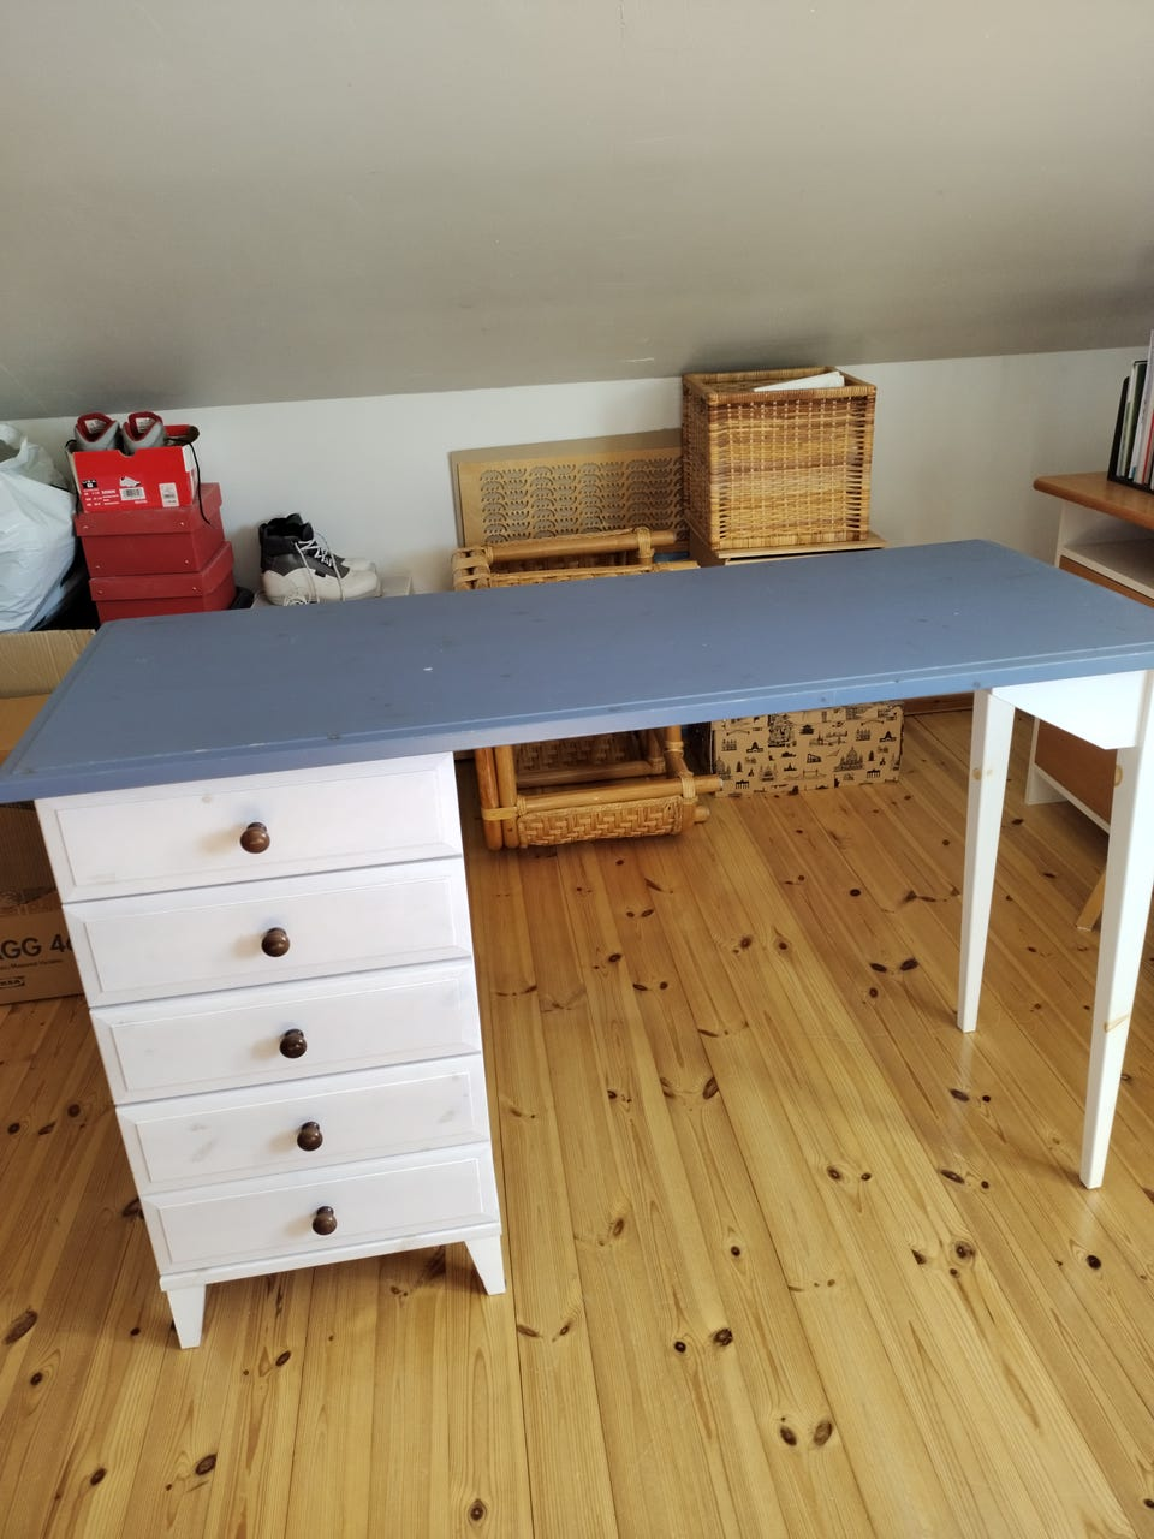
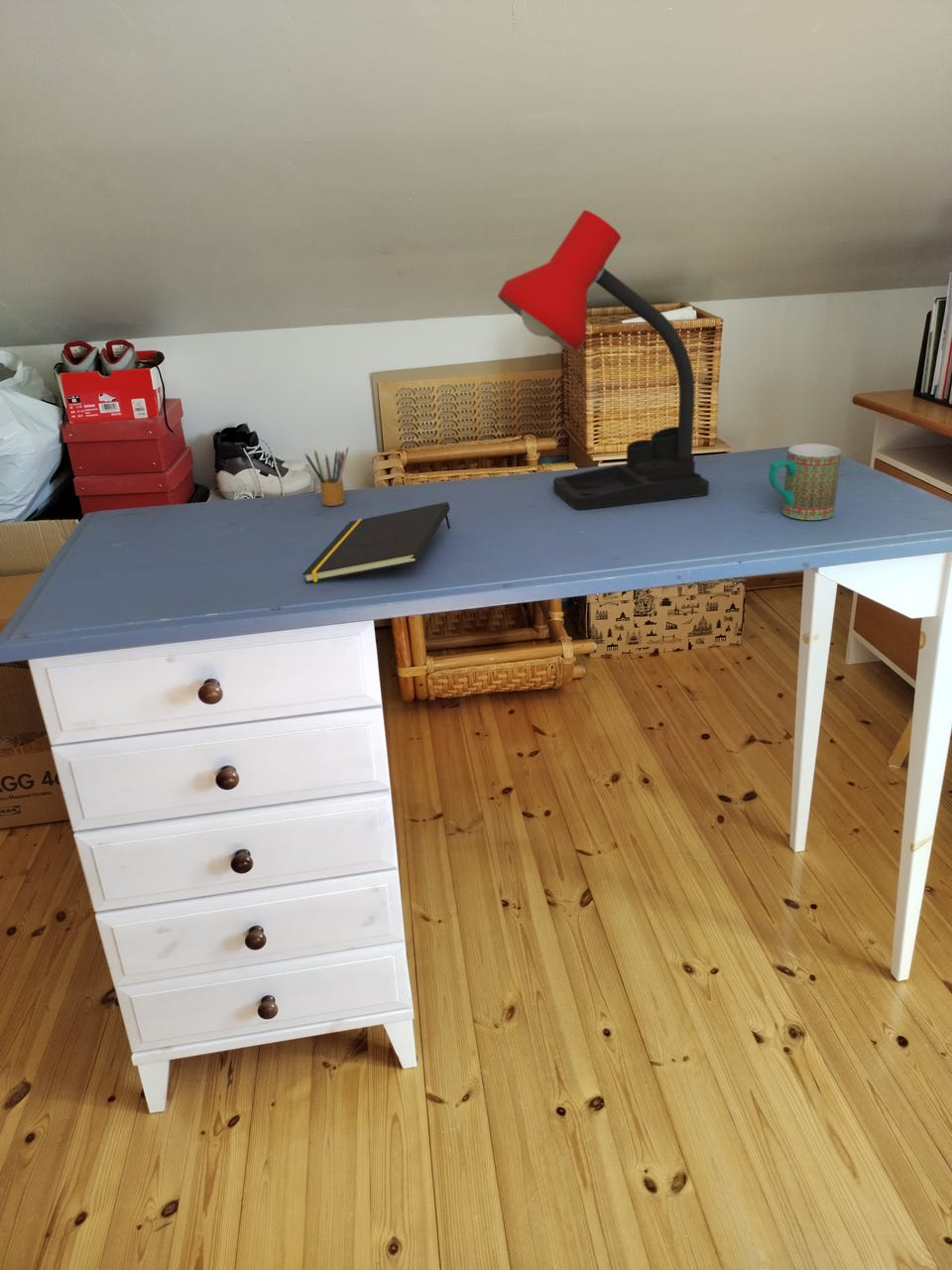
+ mug (800, 483)
+ notepad (380, 540)
+ desk lamp (582, 342)
+ pencil box (329, 475)
